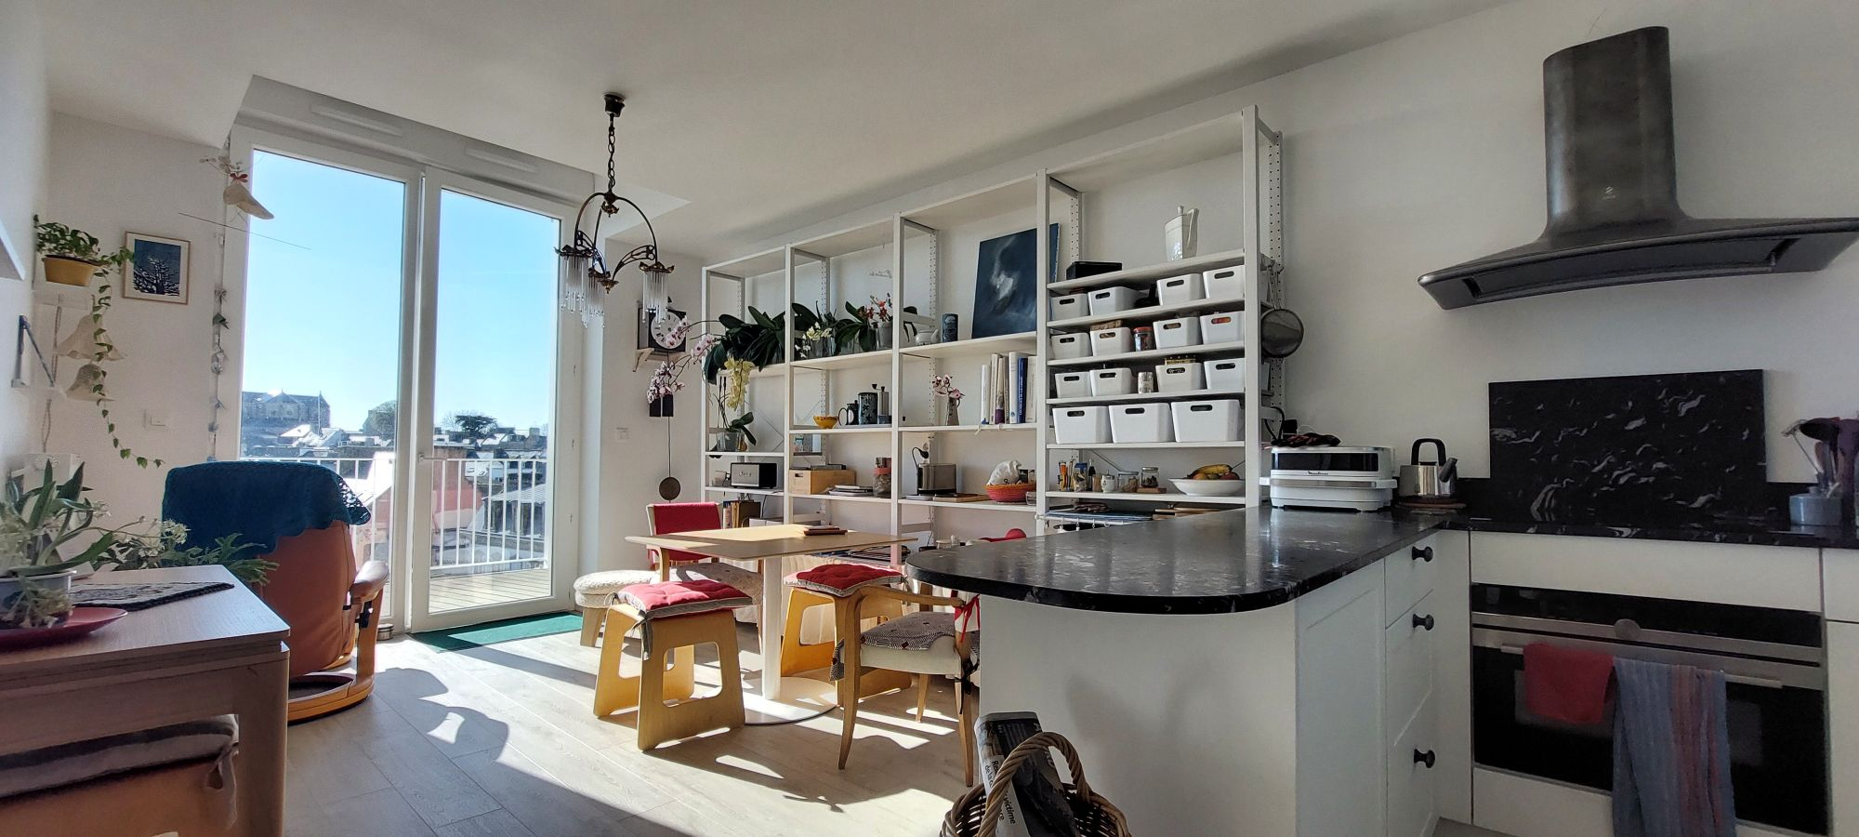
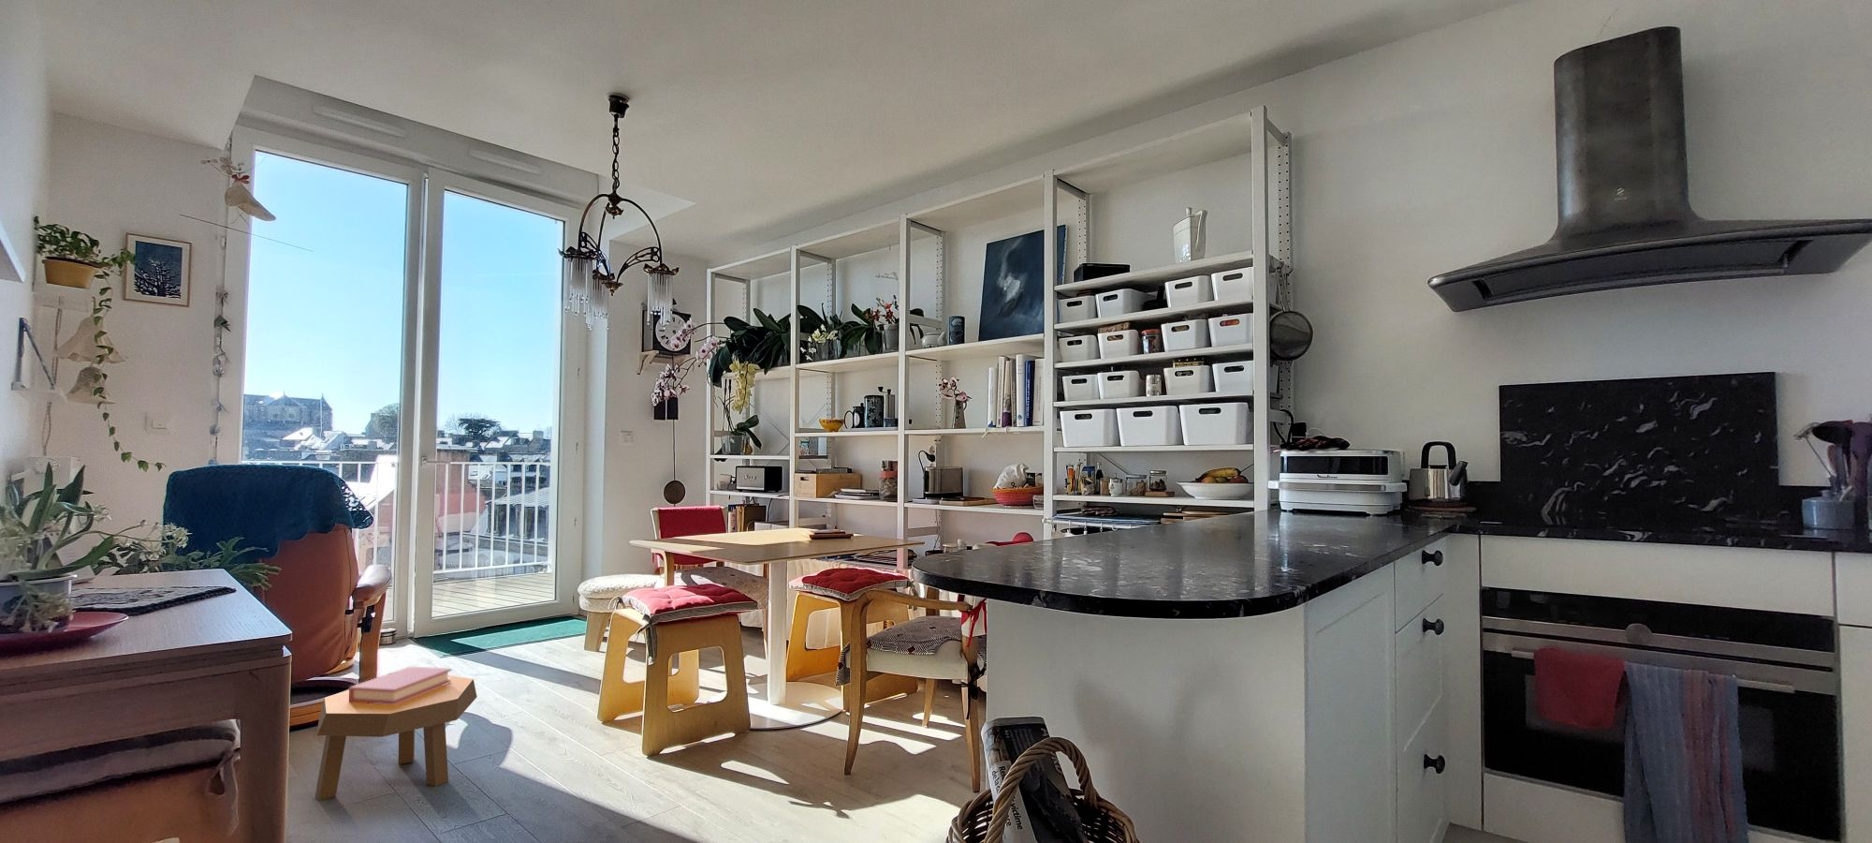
+ footstool (401, 733)
+ book (401, 684)
